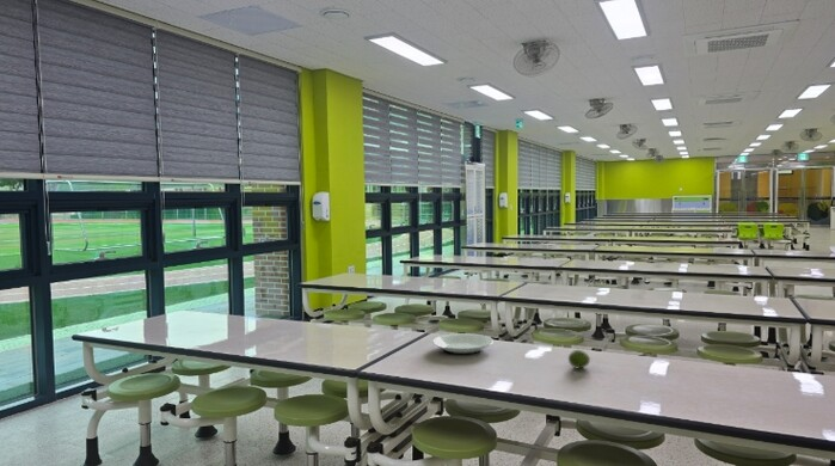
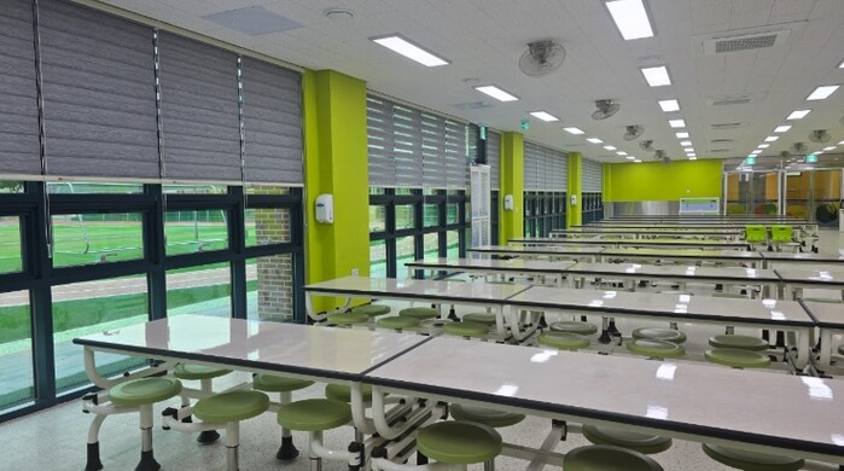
- plate (462, 344)
- fruit (578, 358)
